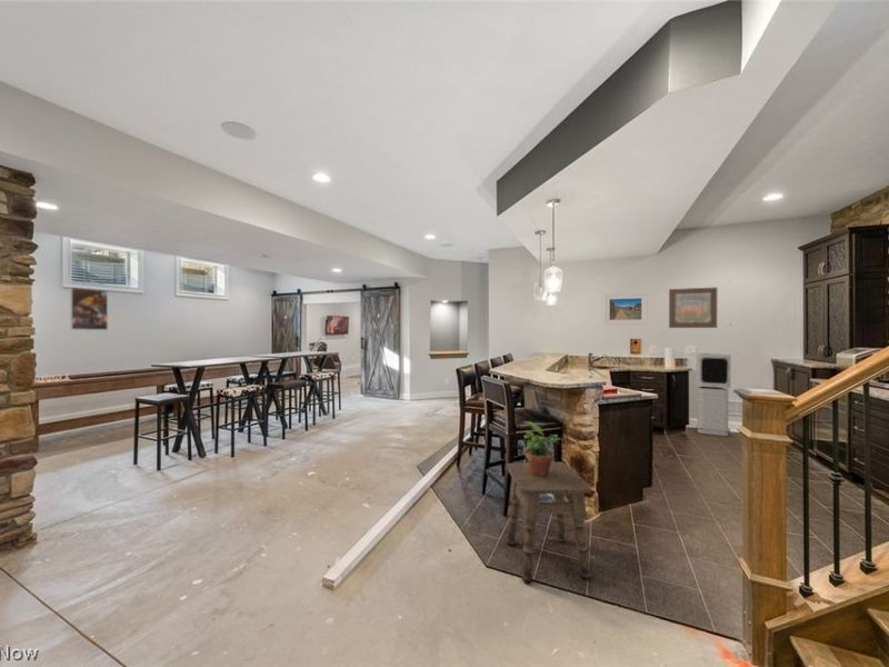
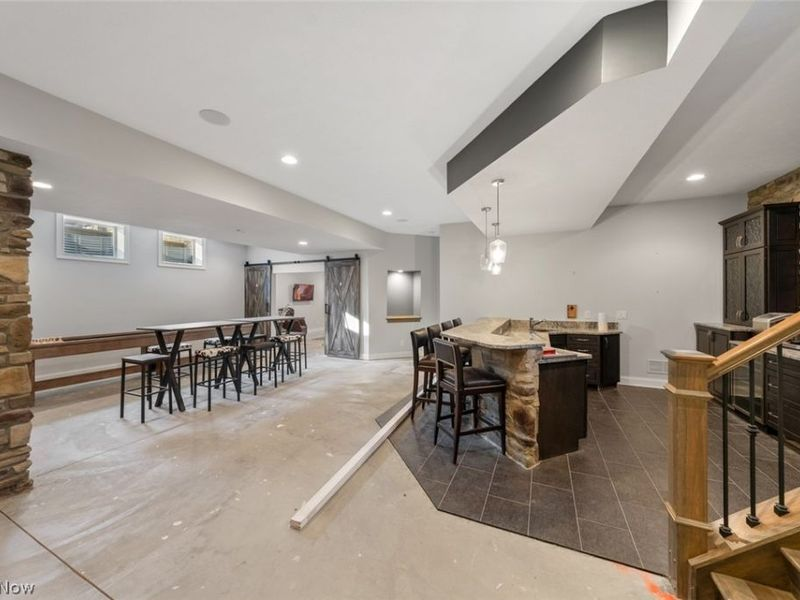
- air purifier (710, 392)
- wall art (692, 308)
- potted plant (543, 449)
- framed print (89, 309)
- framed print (625, 309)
- side table (545, 512)
